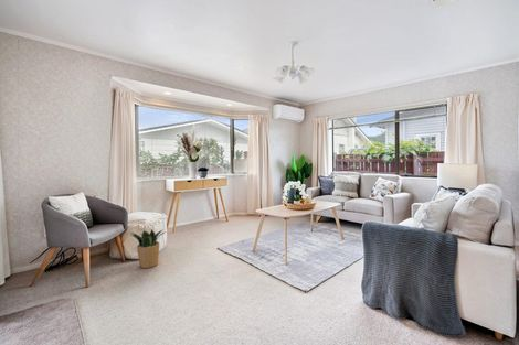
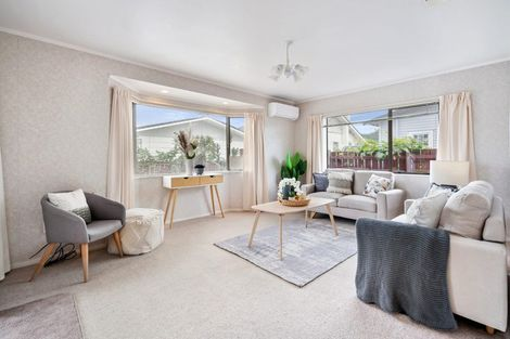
- potted plant (148, 247)
